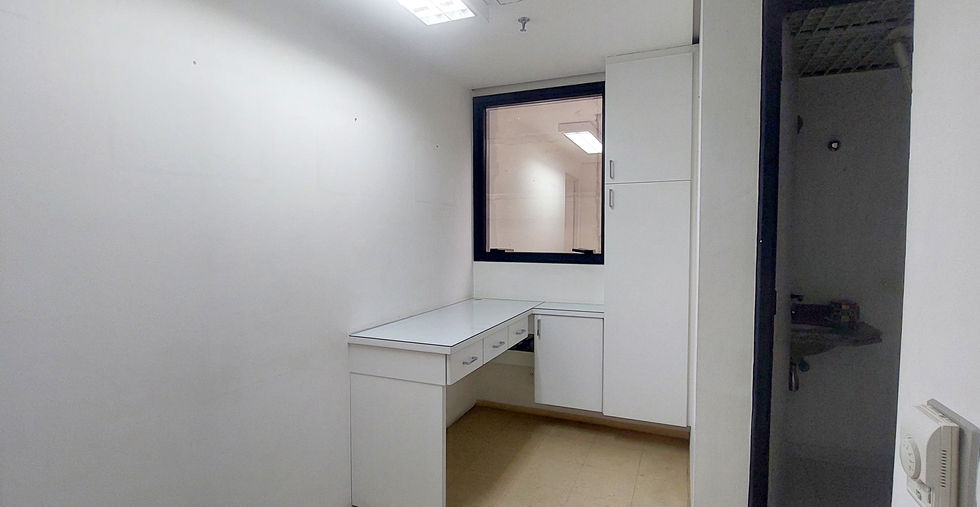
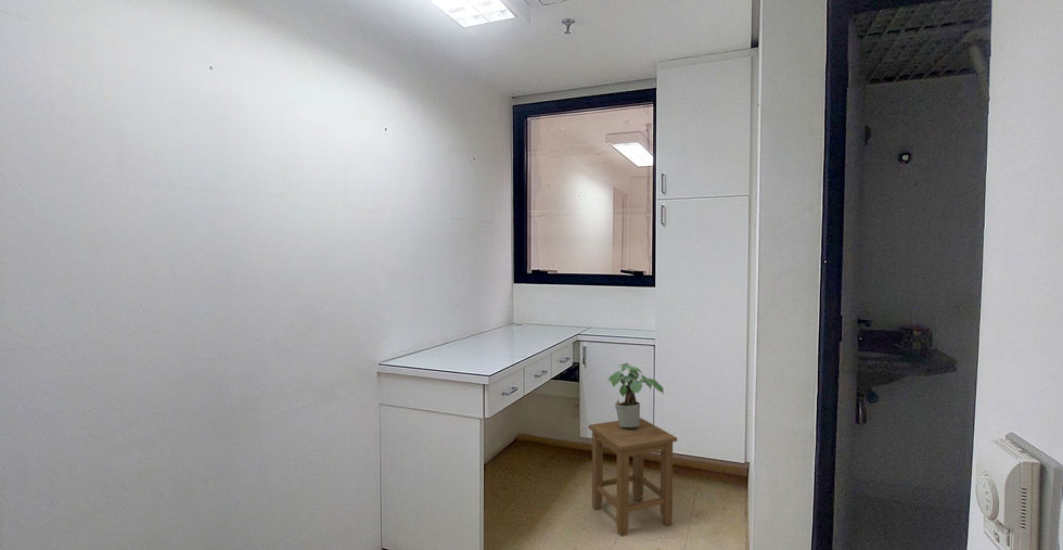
+ potted plant (635, 398)
+ stool (632, 473)
